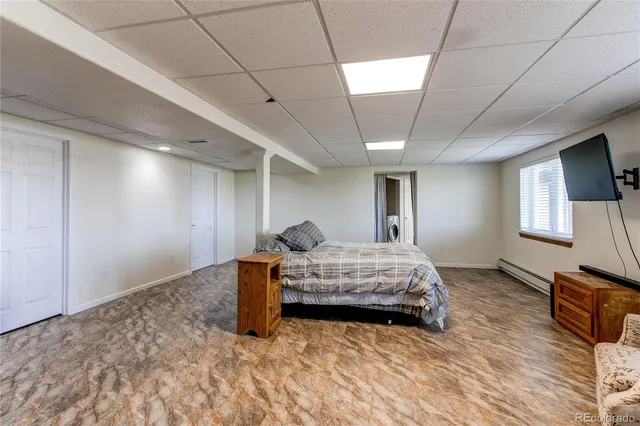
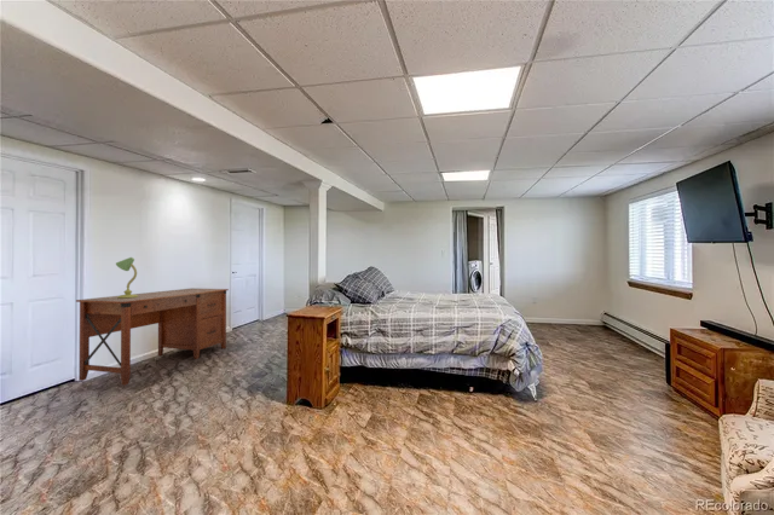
+ desk (163, 328)
+ table lamp (129, 280)
